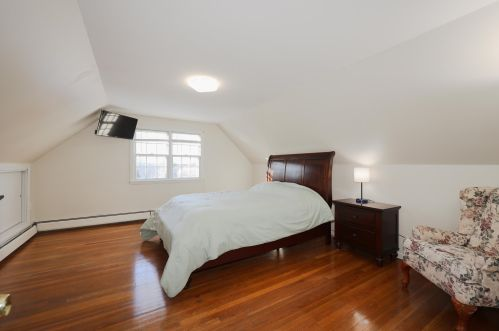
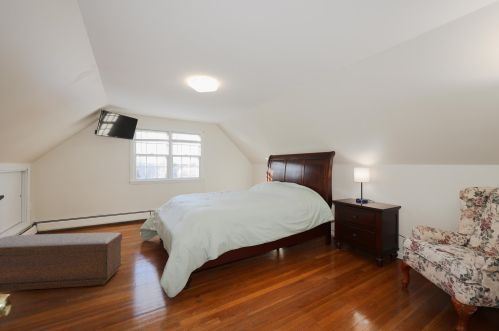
+ bench (55, 258)
